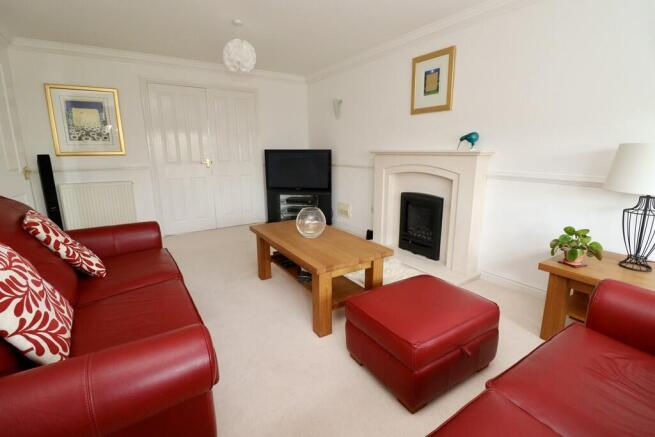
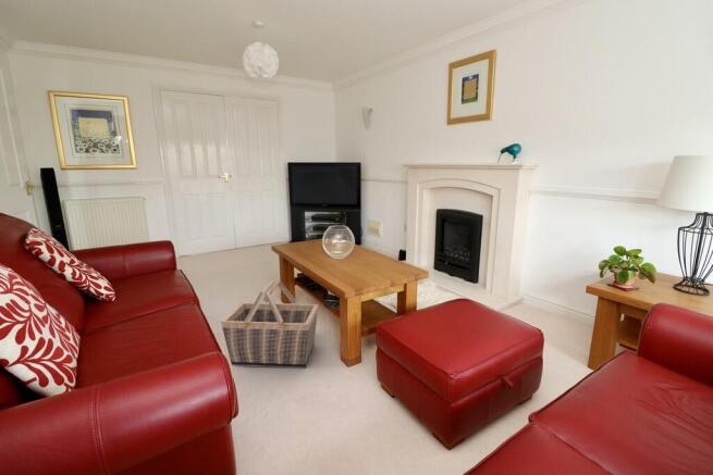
+ basket (272, 321)
